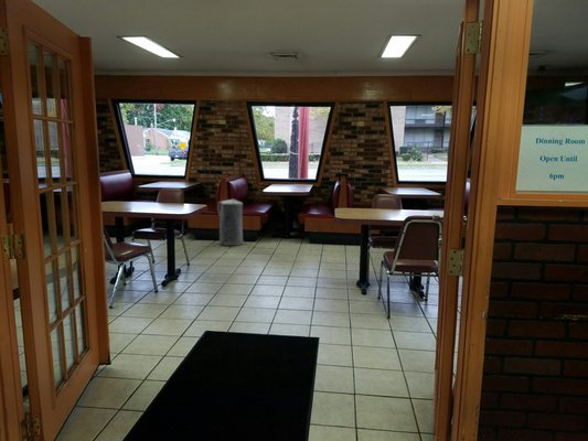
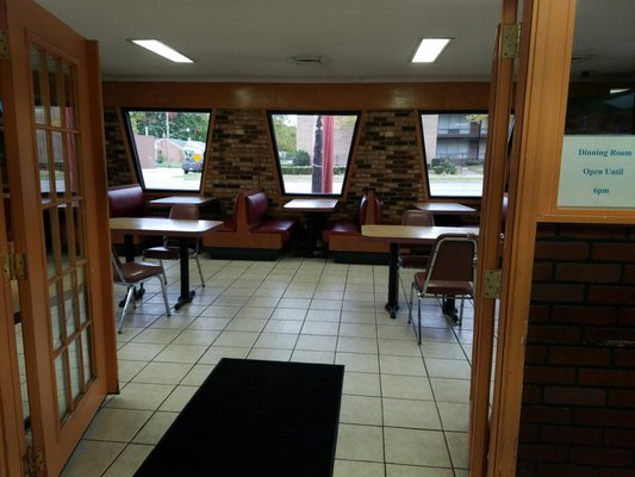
- trash can (228, 220)
